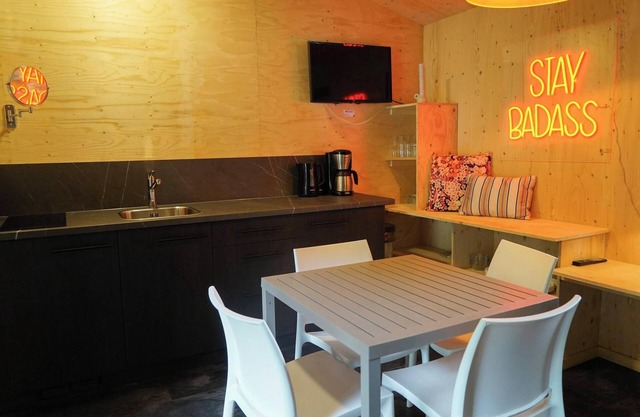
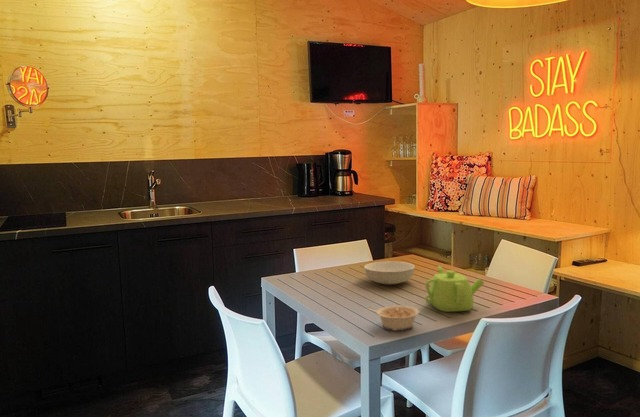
+ teapot (451, 288)
+ serving bowl (389, 273)
+ legume (396, 317)
